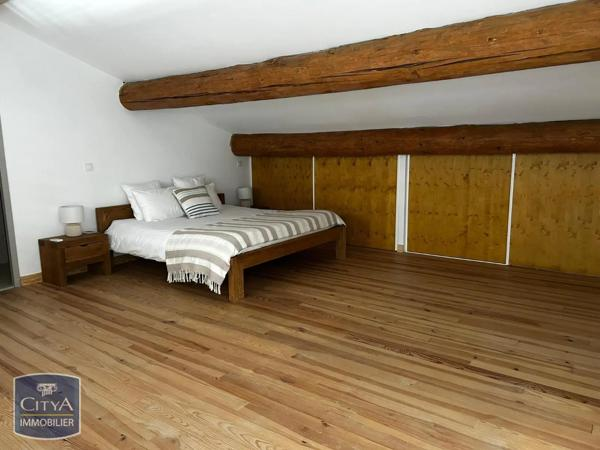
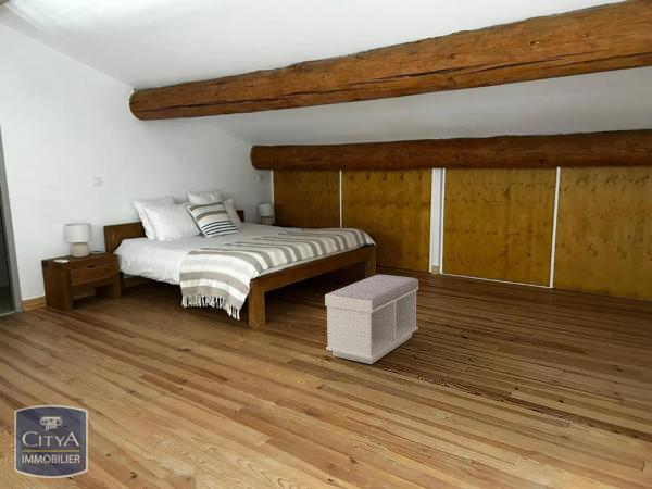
+ bench (375, 314)
